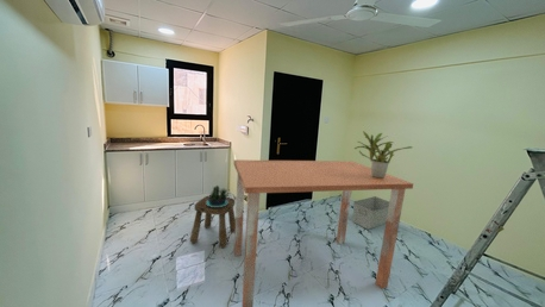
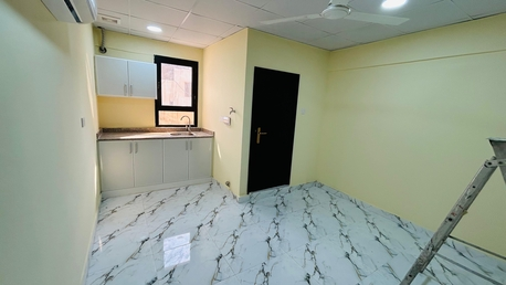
- storage bin (372, 212)
- stool (211, 219)
- dining table (338, 224)
- potted plant (219, 195)
- potted plant (375, 154)
